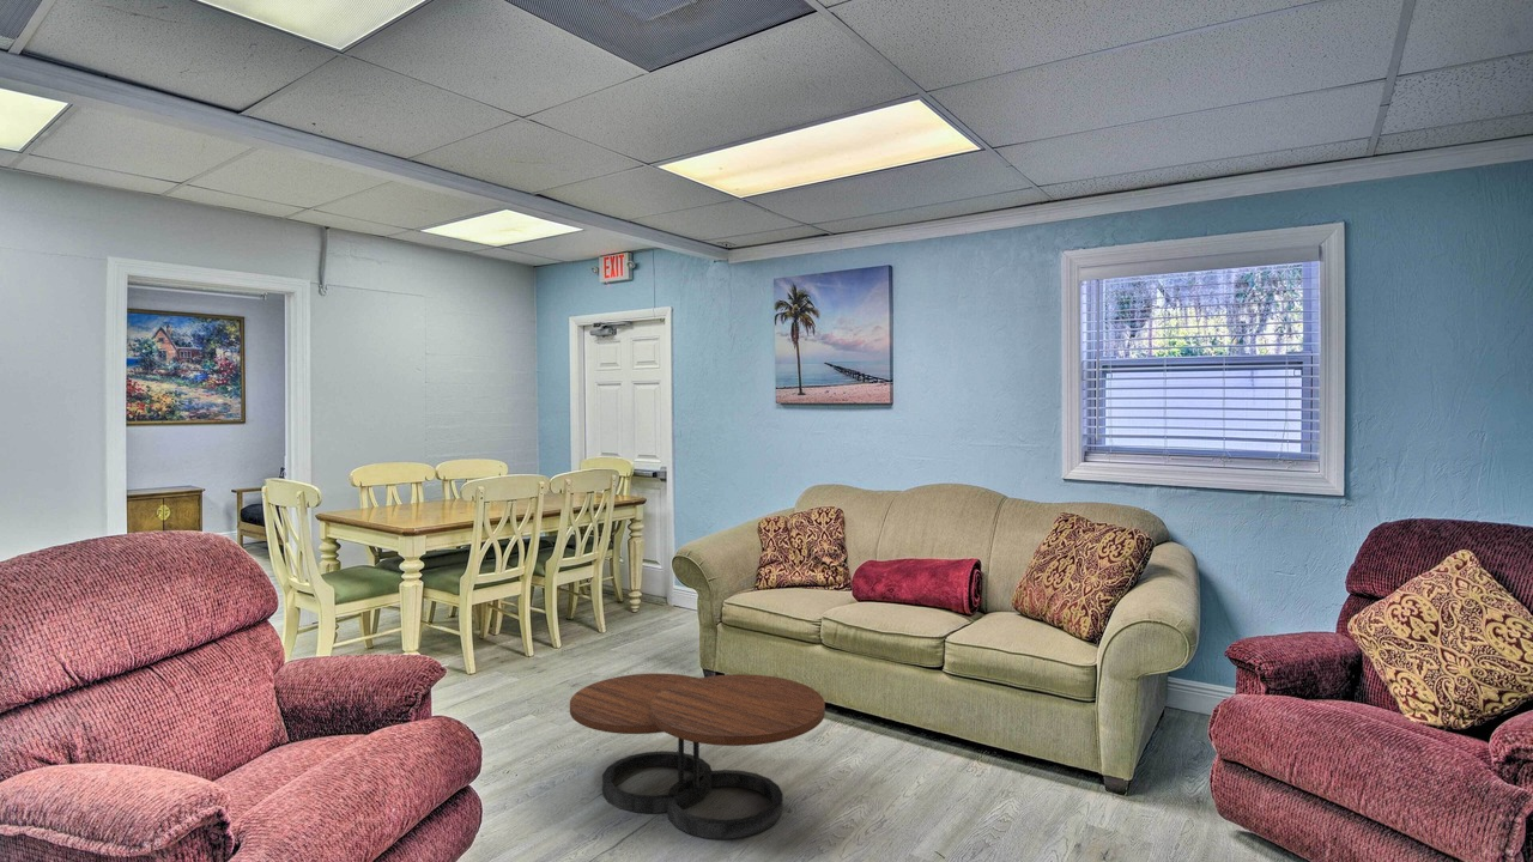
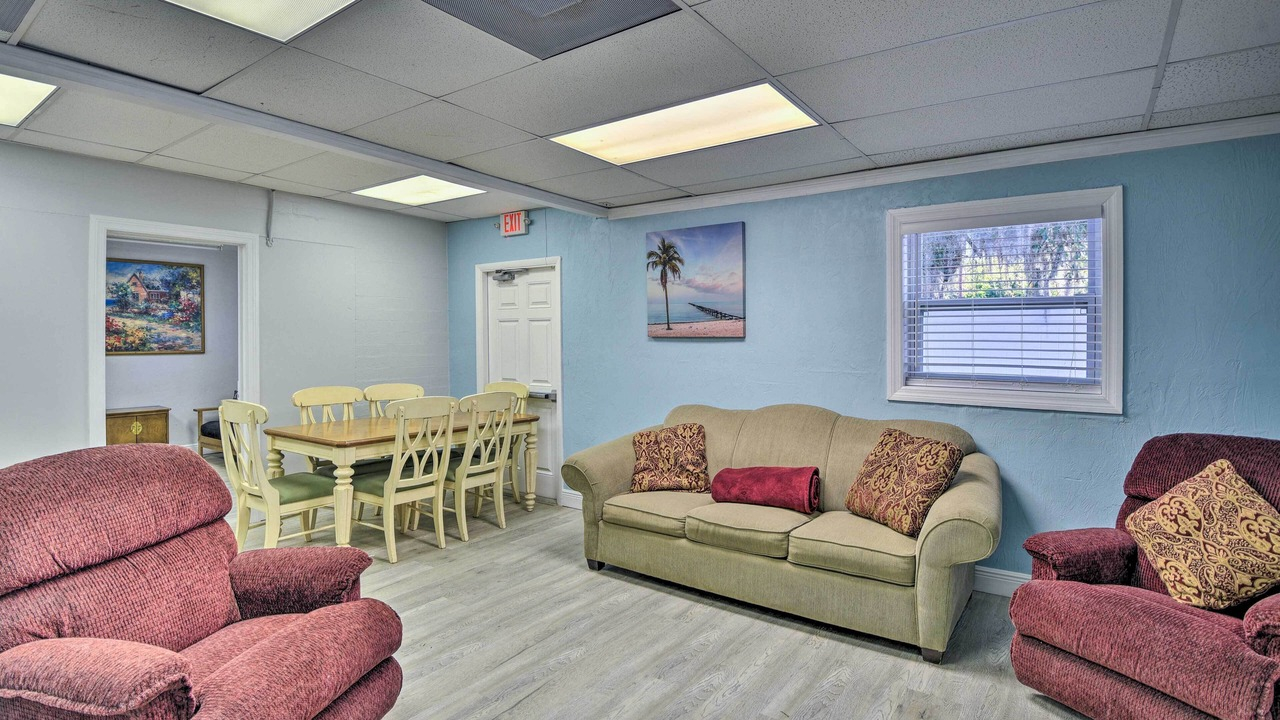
- coffee table (693, 745)
